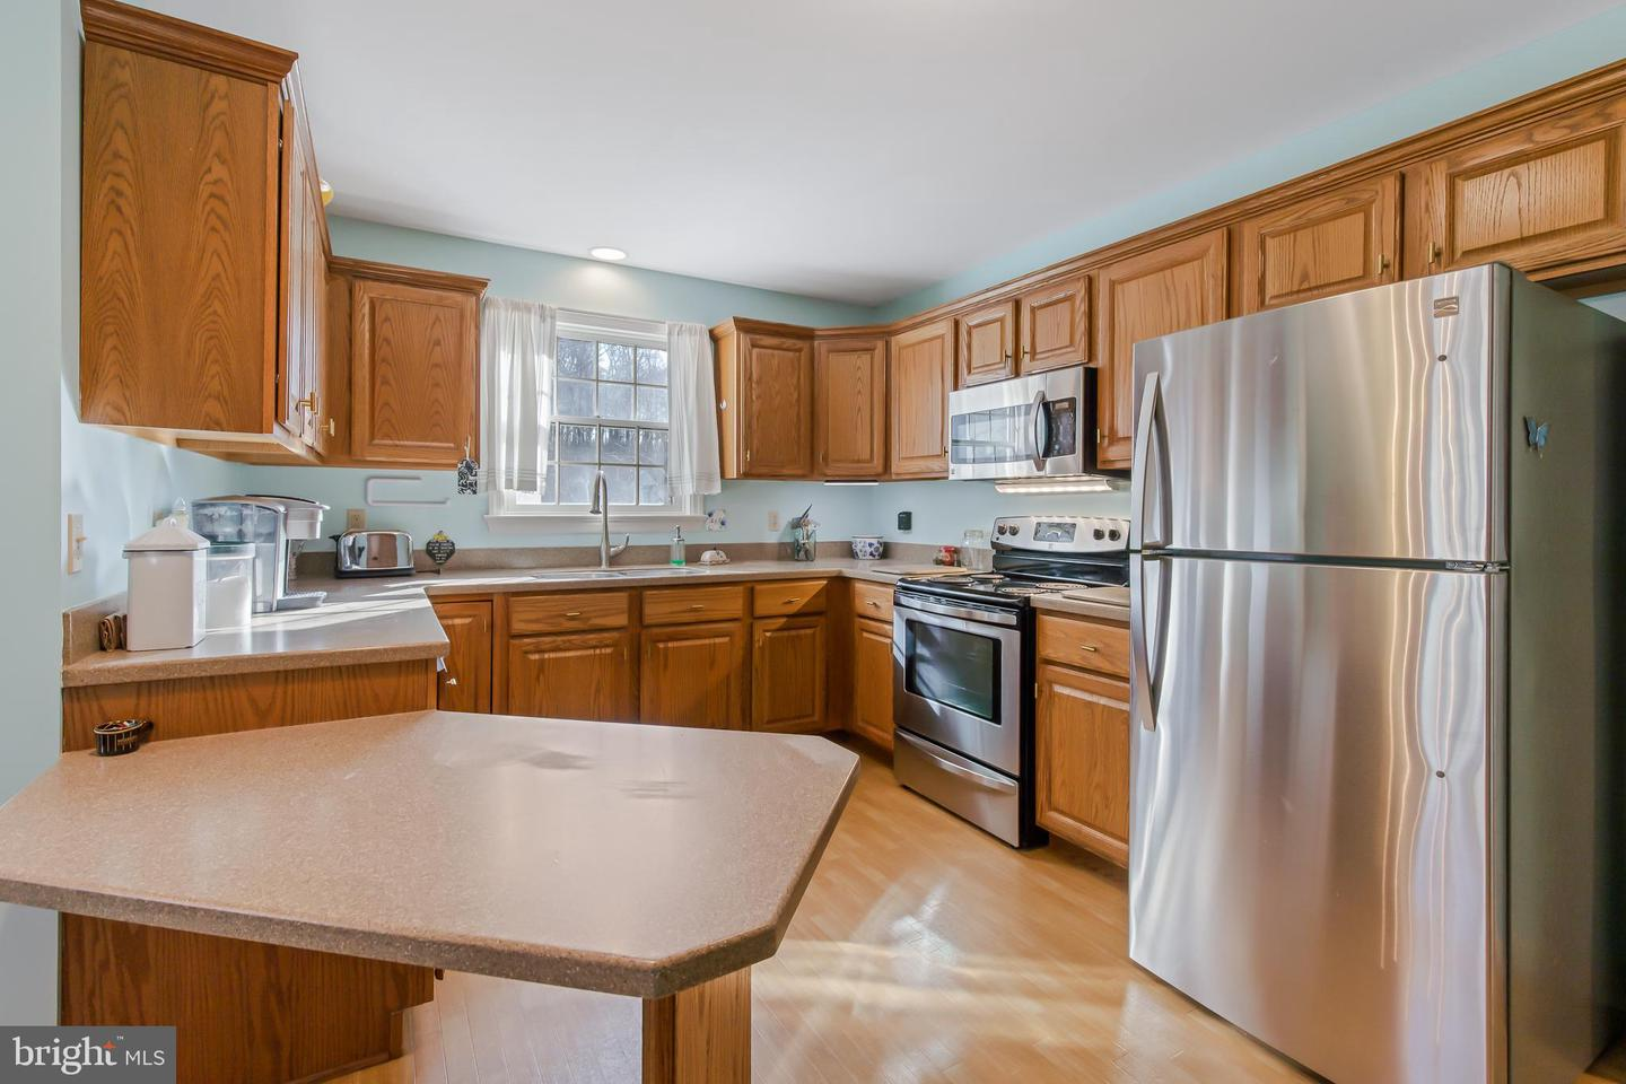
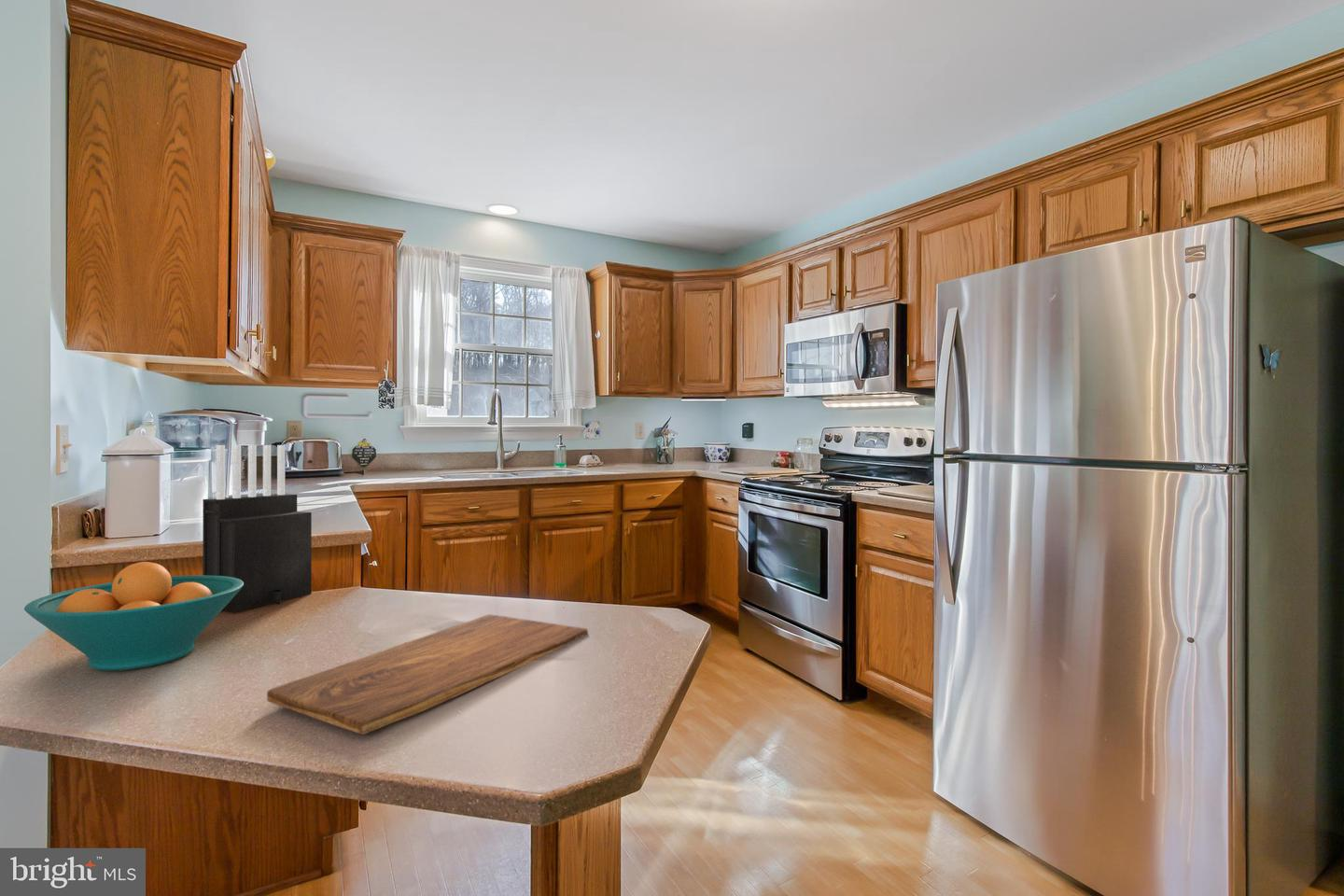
+ knife block (262, 523)
+ cutting board (447, 660)
+ fruit bowl (143, 609)
